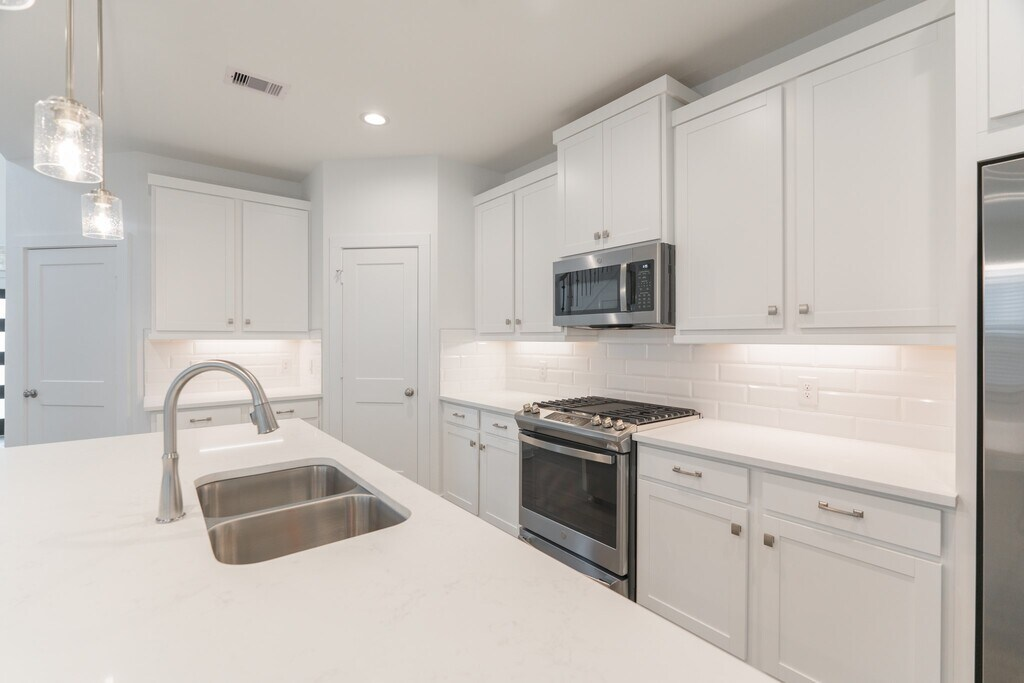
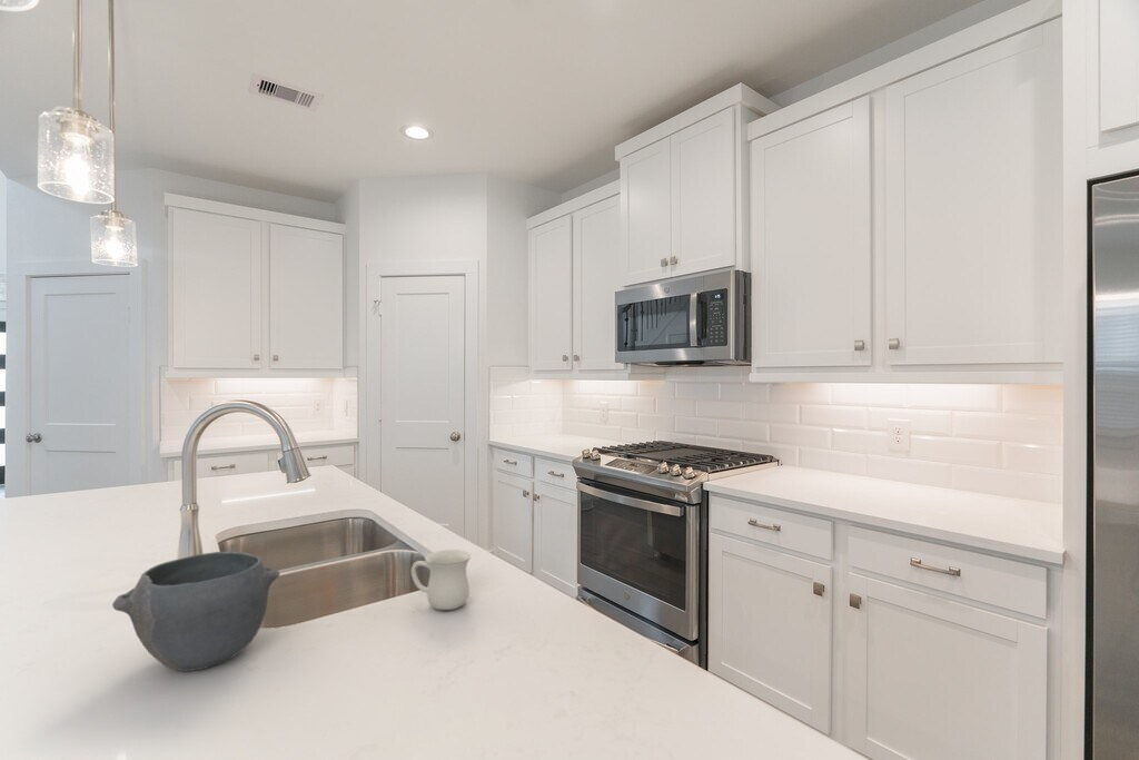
+ mug (439, 580)
+ bowl (201, 610)
